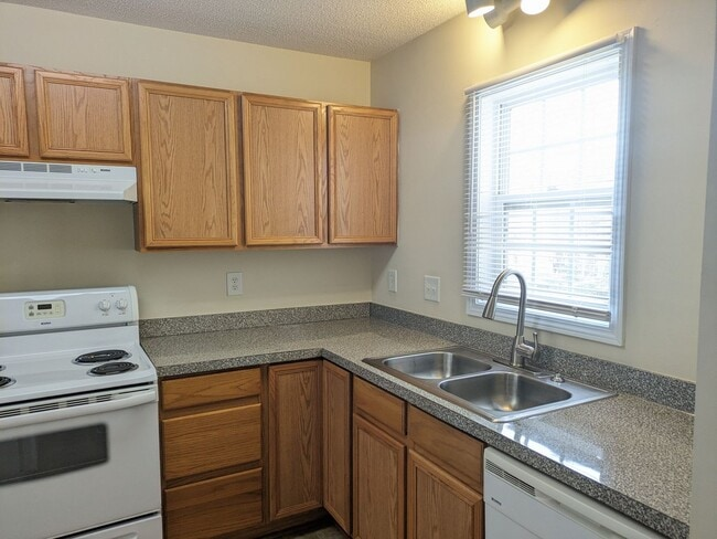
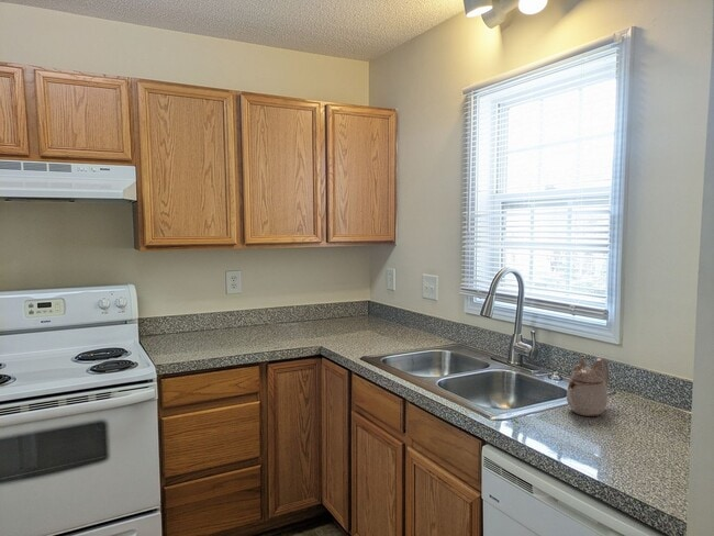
+ teapot (589, 386)
